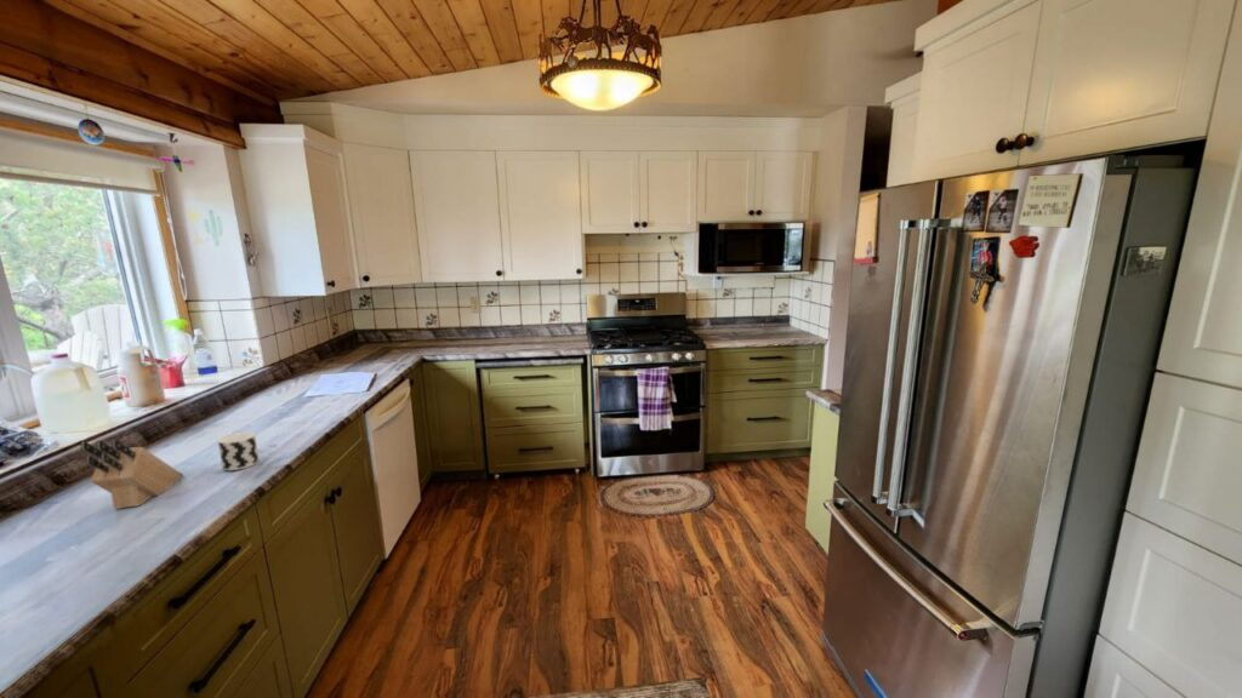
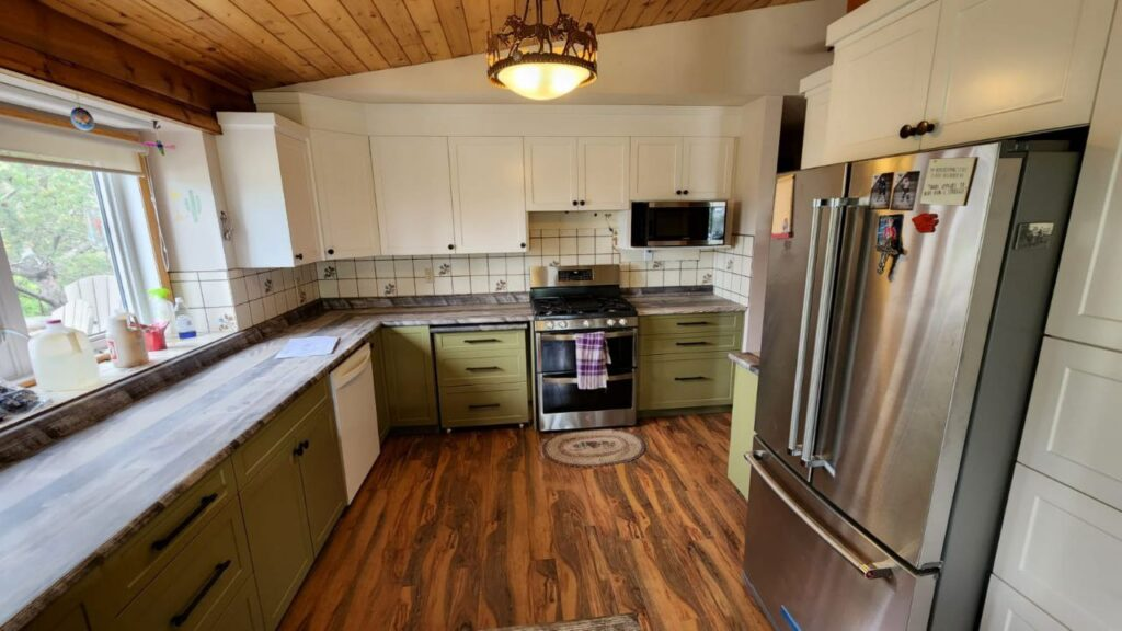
- cup (239, 448)
- knife block (132, 462)
